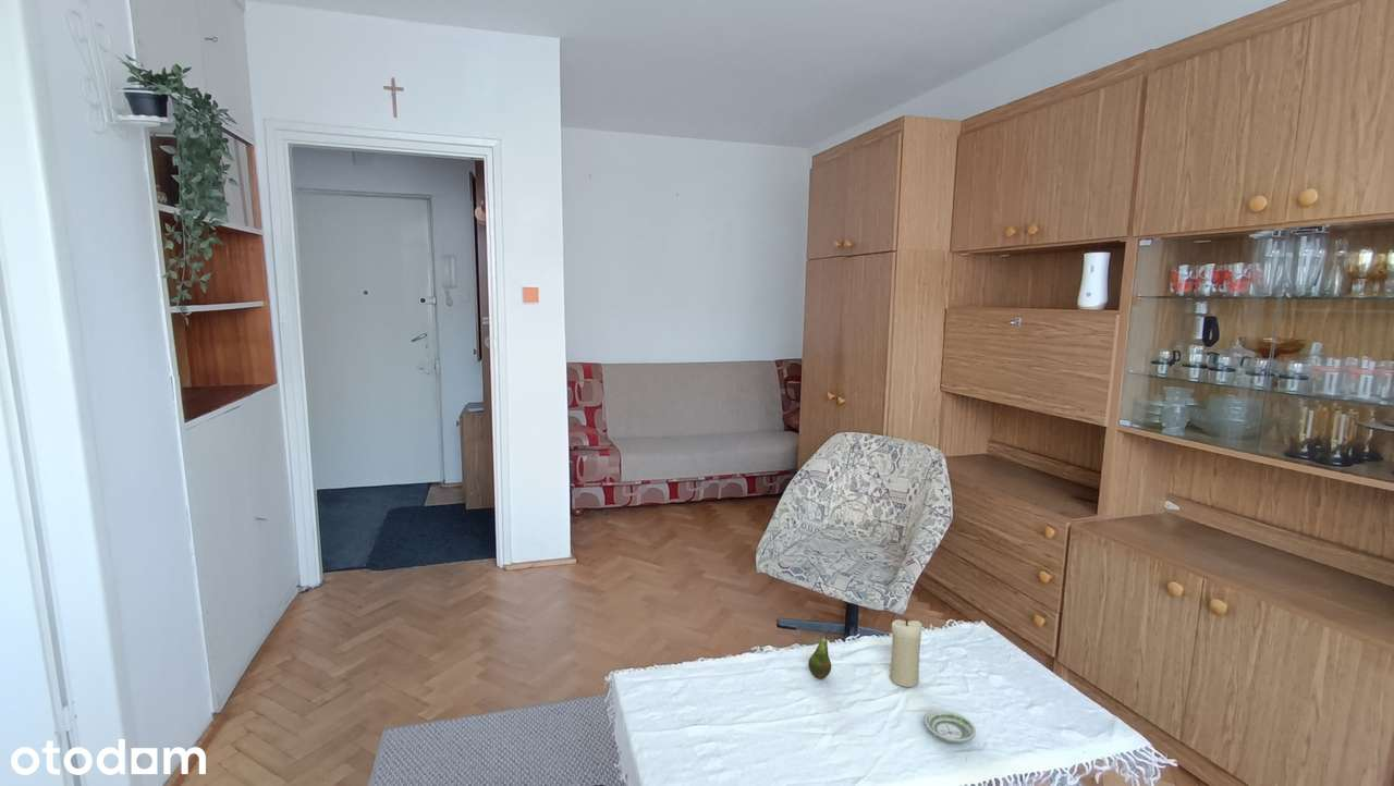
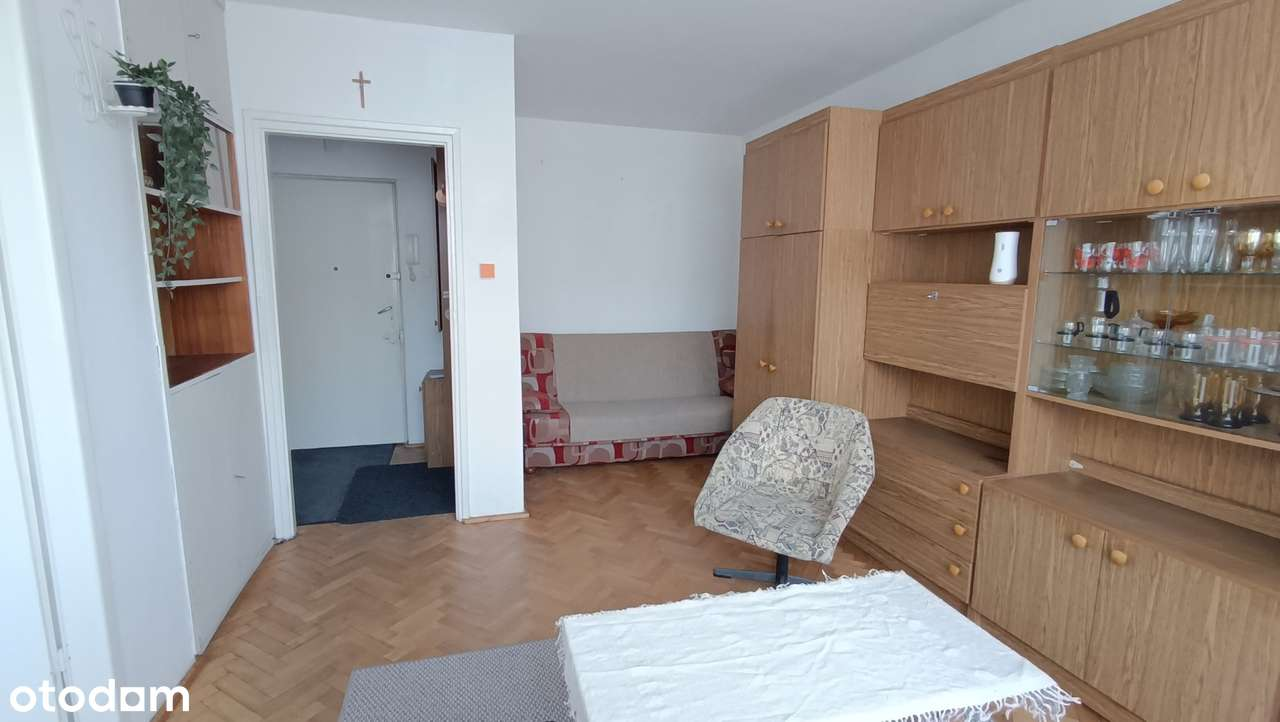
- saucer (949, 729)
- fruit (820, 651)
- candle (905, 648)
